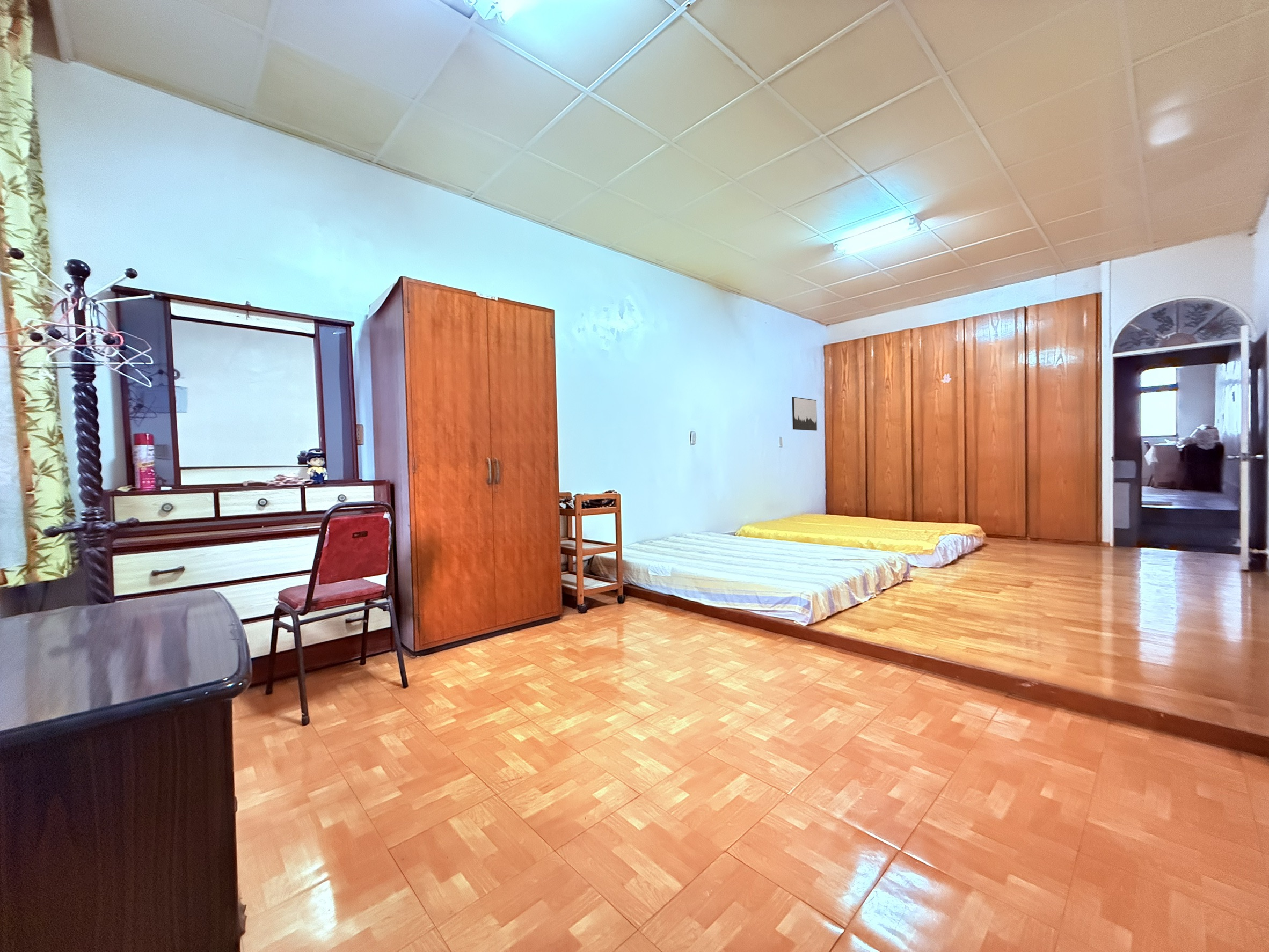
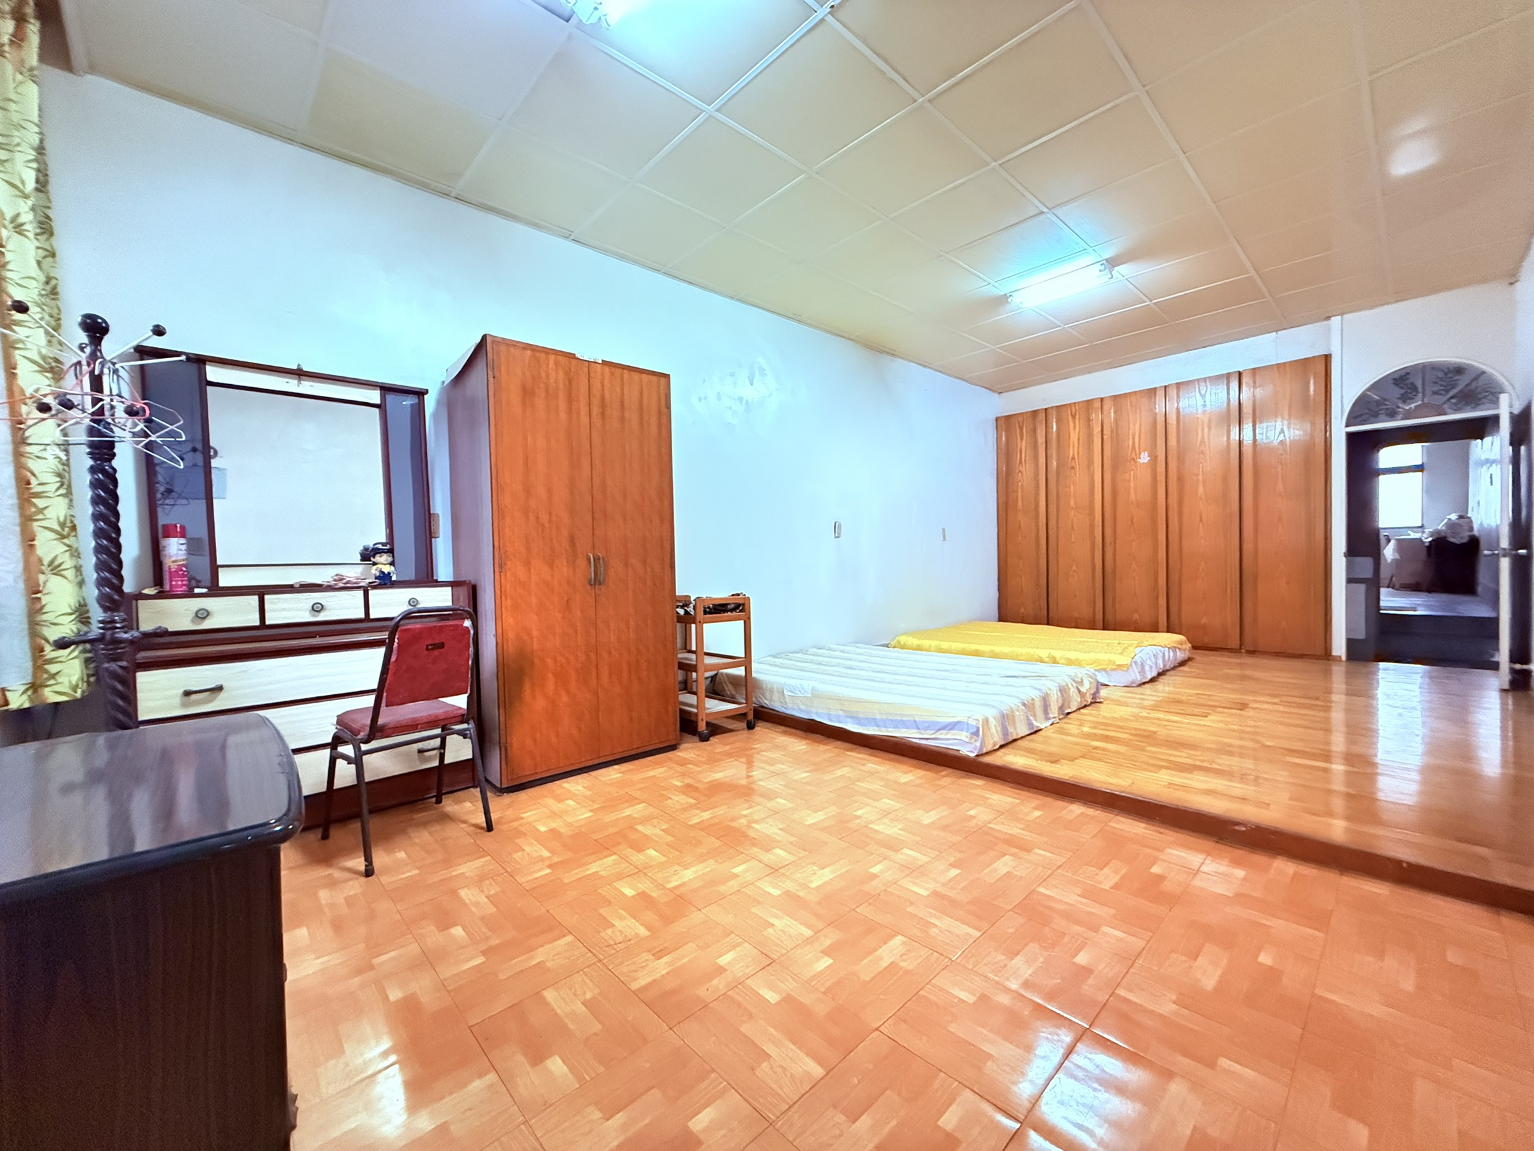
- wall art (805, 414)
